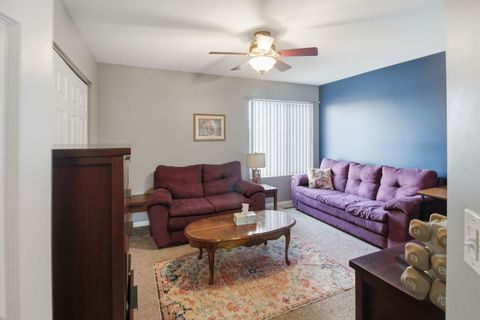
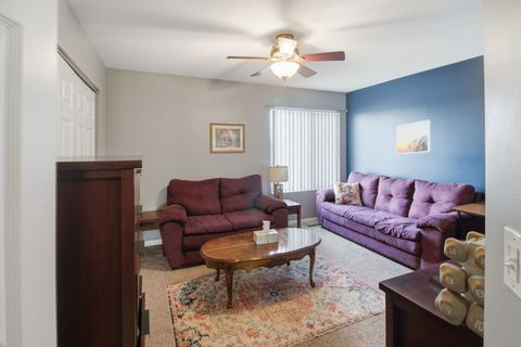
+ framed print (411, 138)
